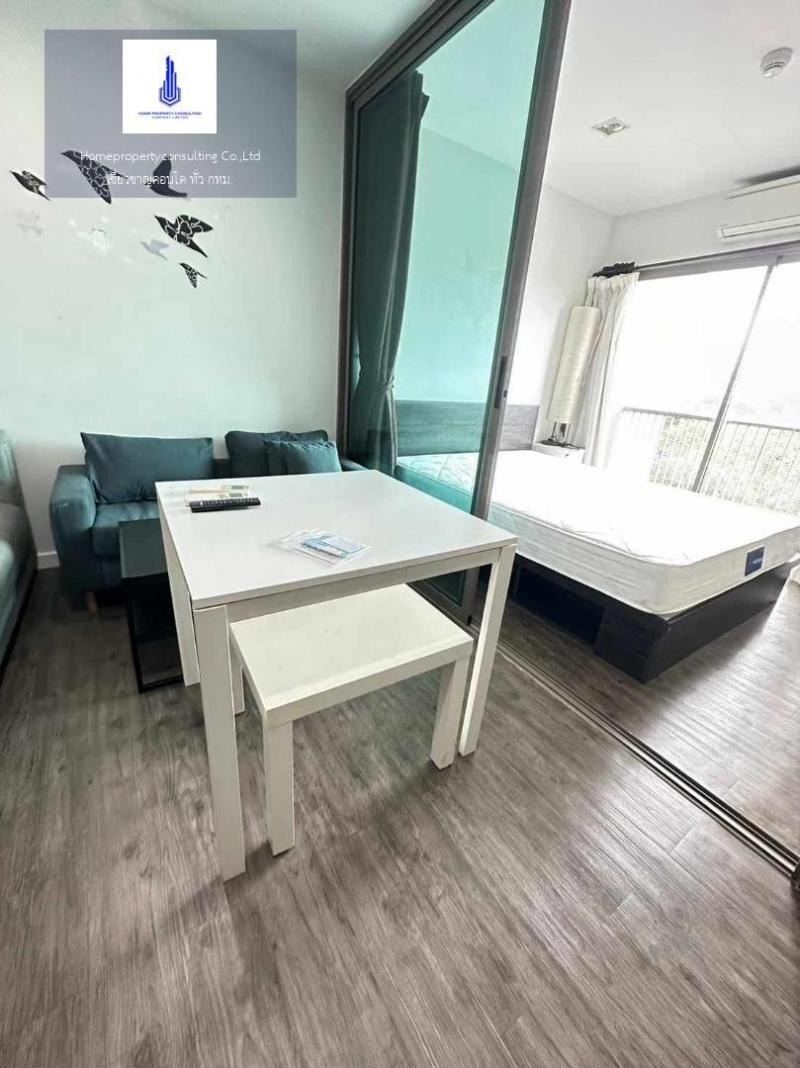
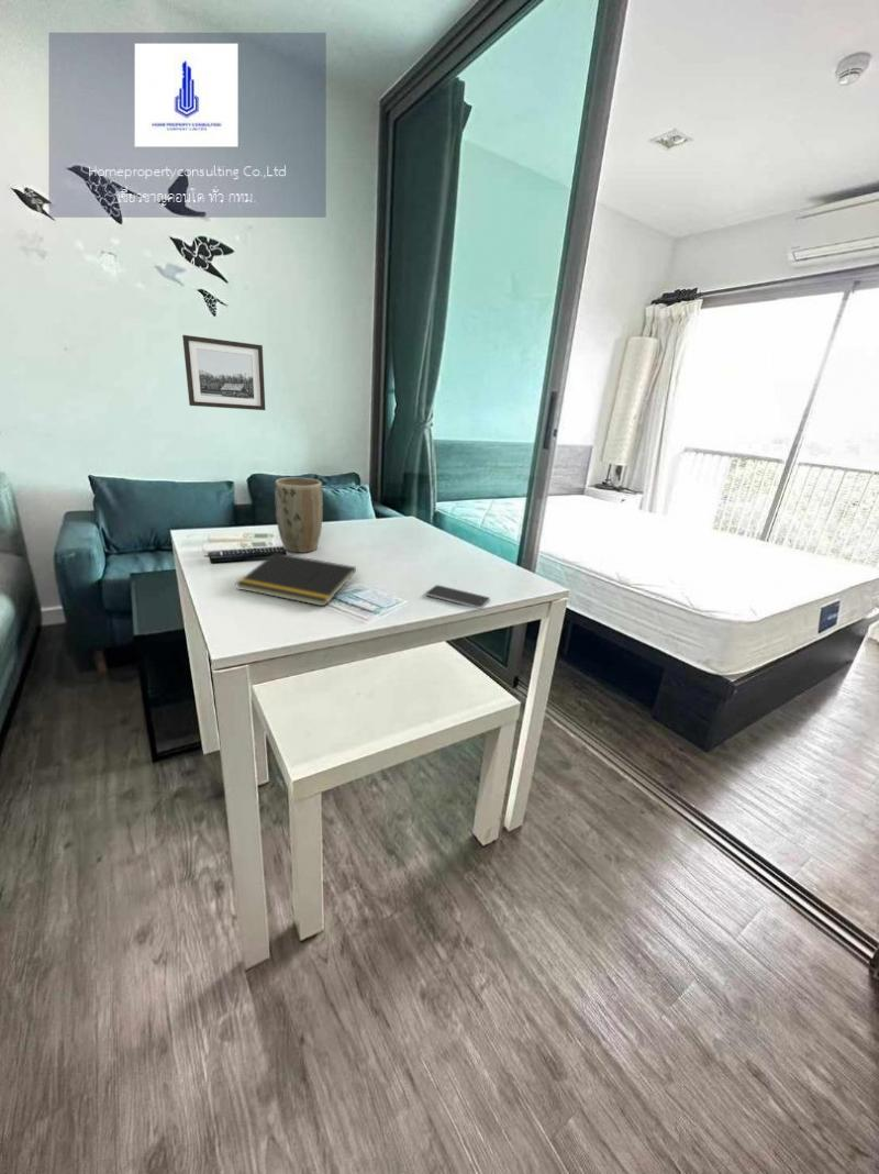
+ wall art (226, 375)
+ plant pot (299, 514)
+ smartphone (457, 596)
+ notepad (298, 577)
